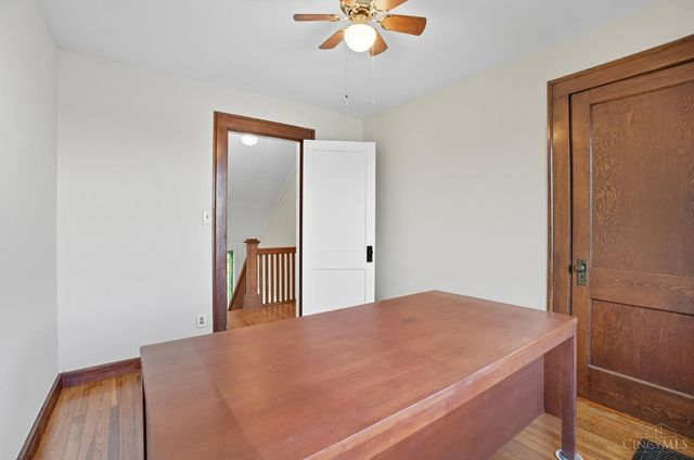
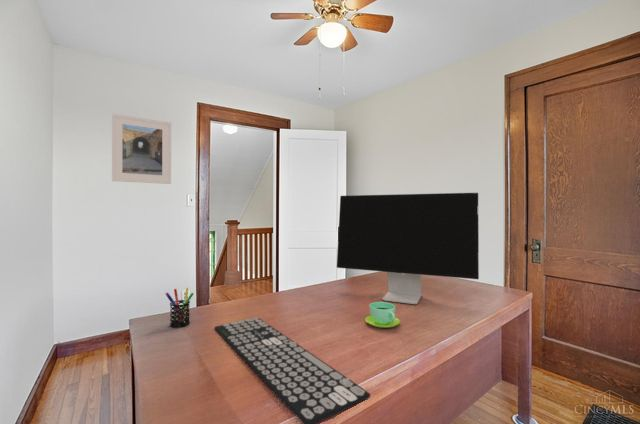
+ cup (382, 314)
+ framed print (142, 150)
+ pen holder (181, 305)
+ keyboard (274, 352)
+ computer monitor (403, 245)
